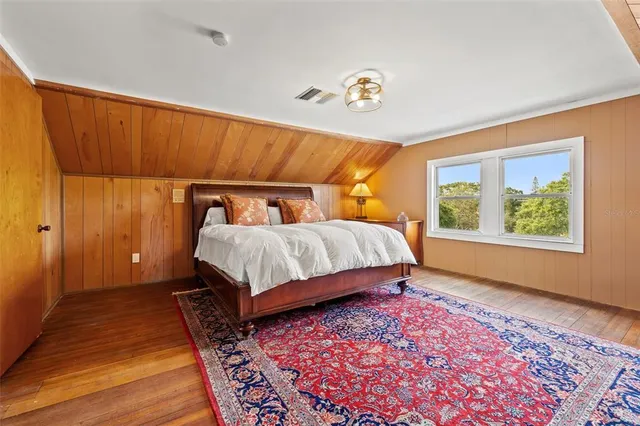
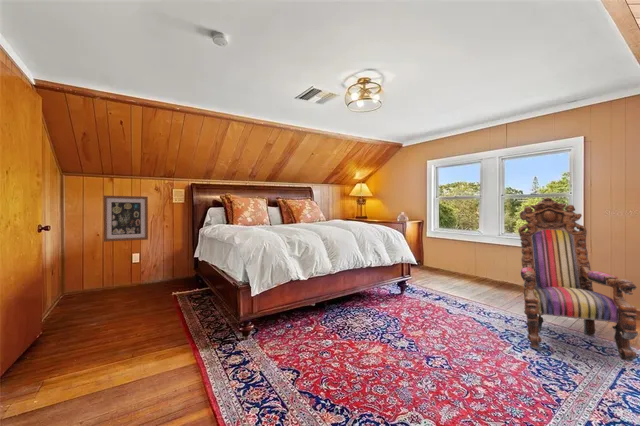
+ wall art (126, 218)
+ armchair (565, 268)
